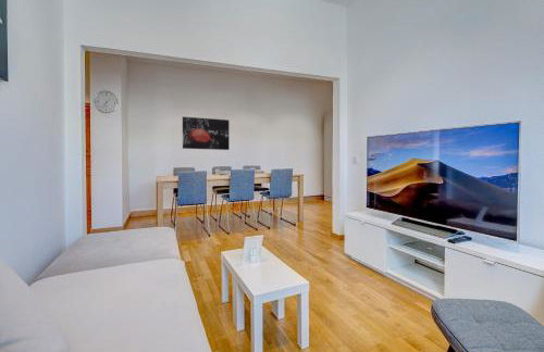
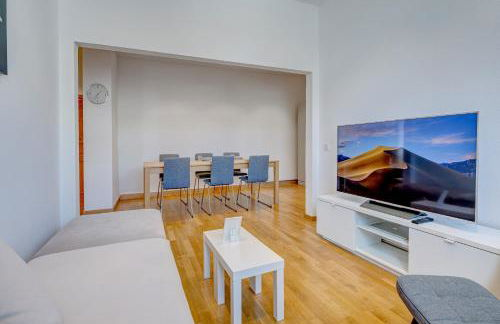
- wall art (206, 134)
